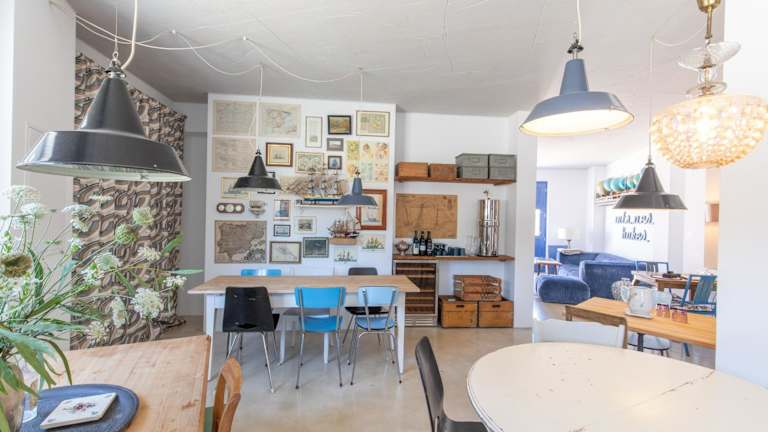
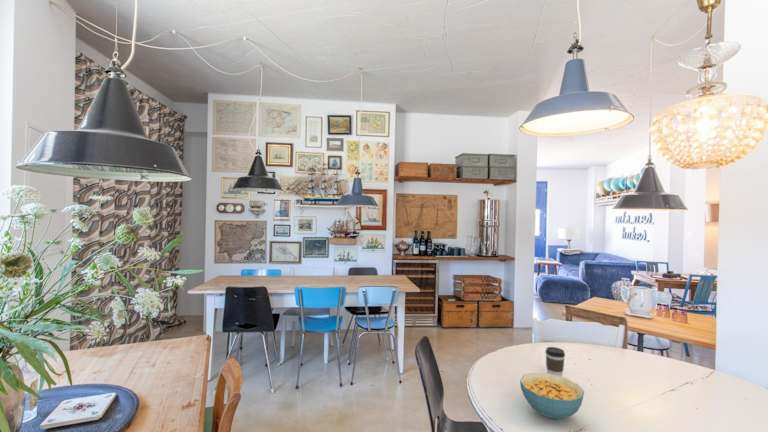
+ coffee cup (554, 364)
+ cereal bowl (550, 399)
